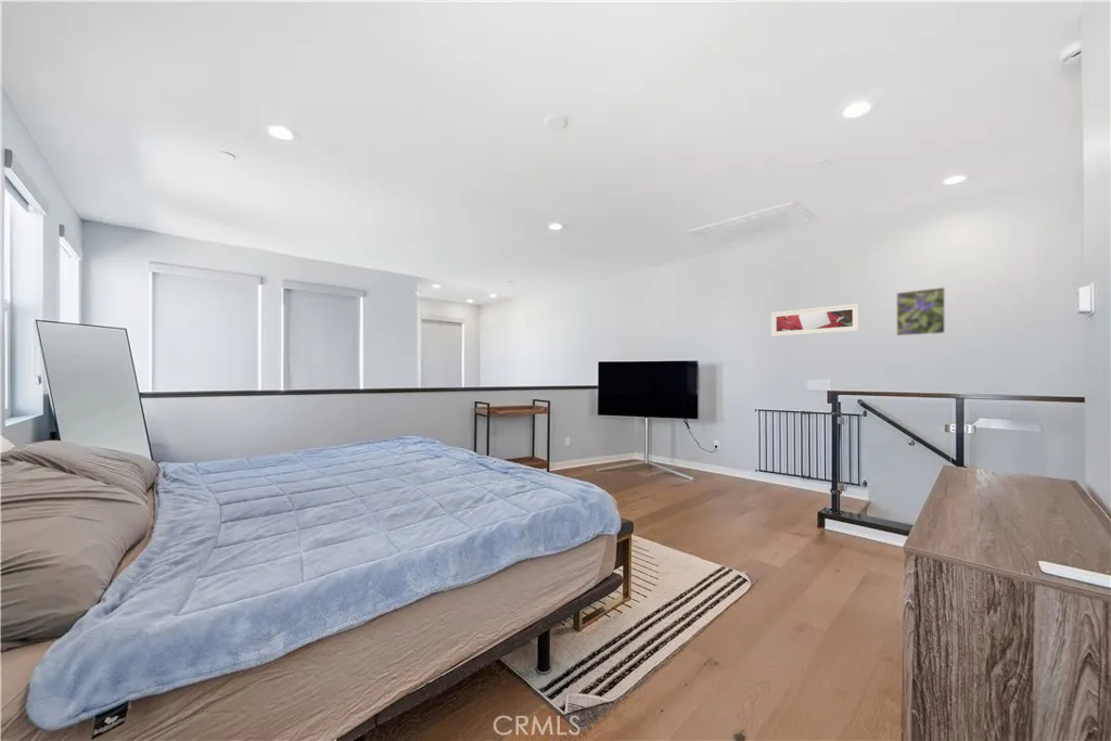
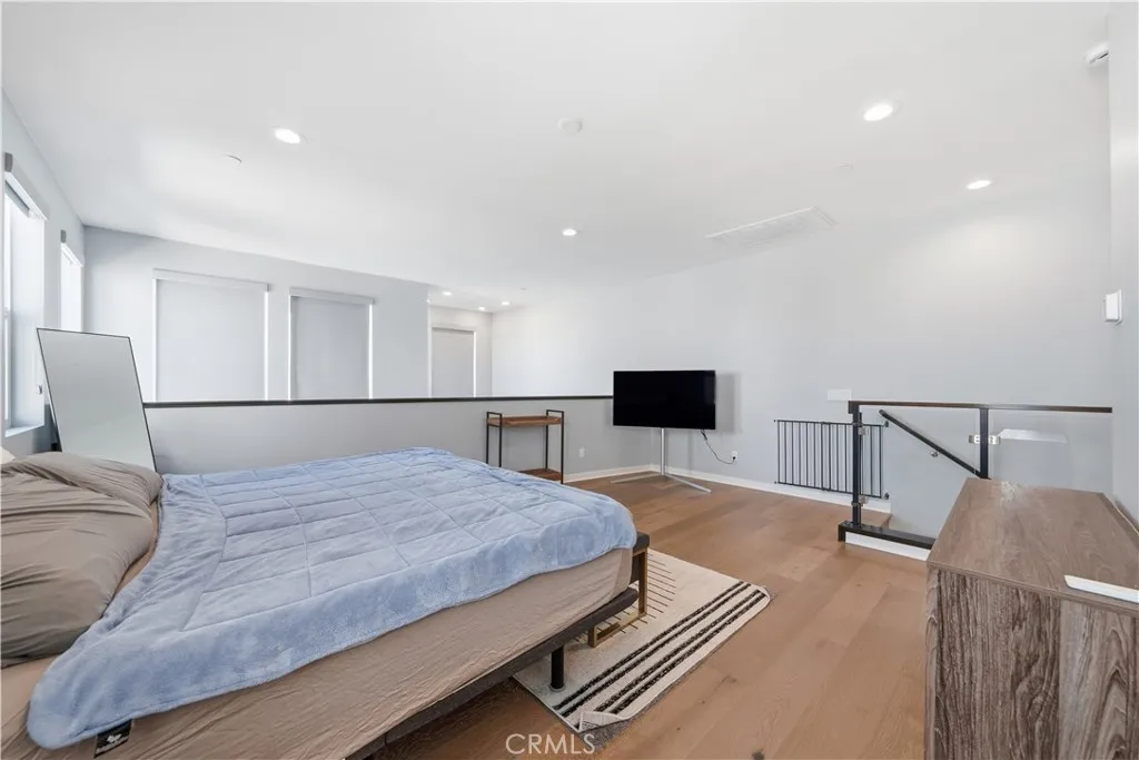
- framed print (812, 321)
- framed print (920, 311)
